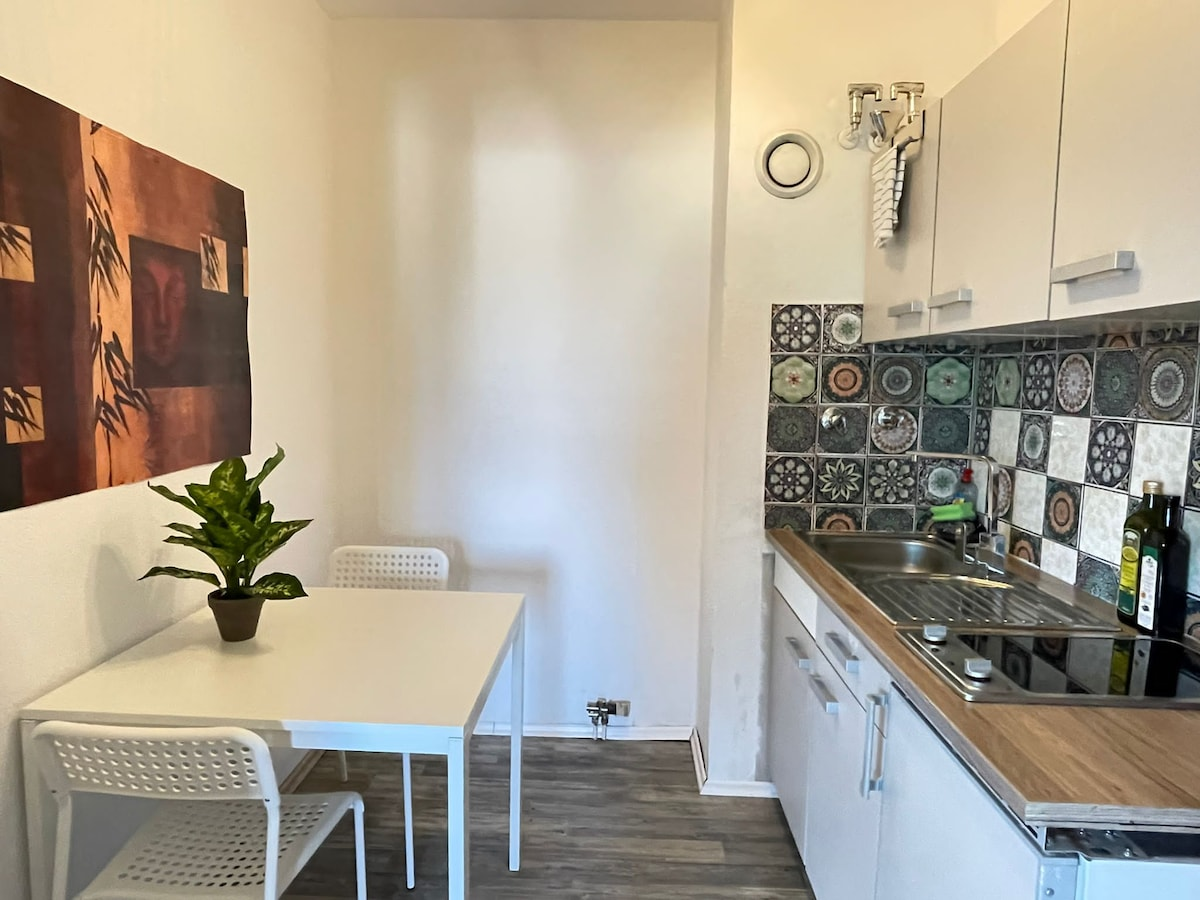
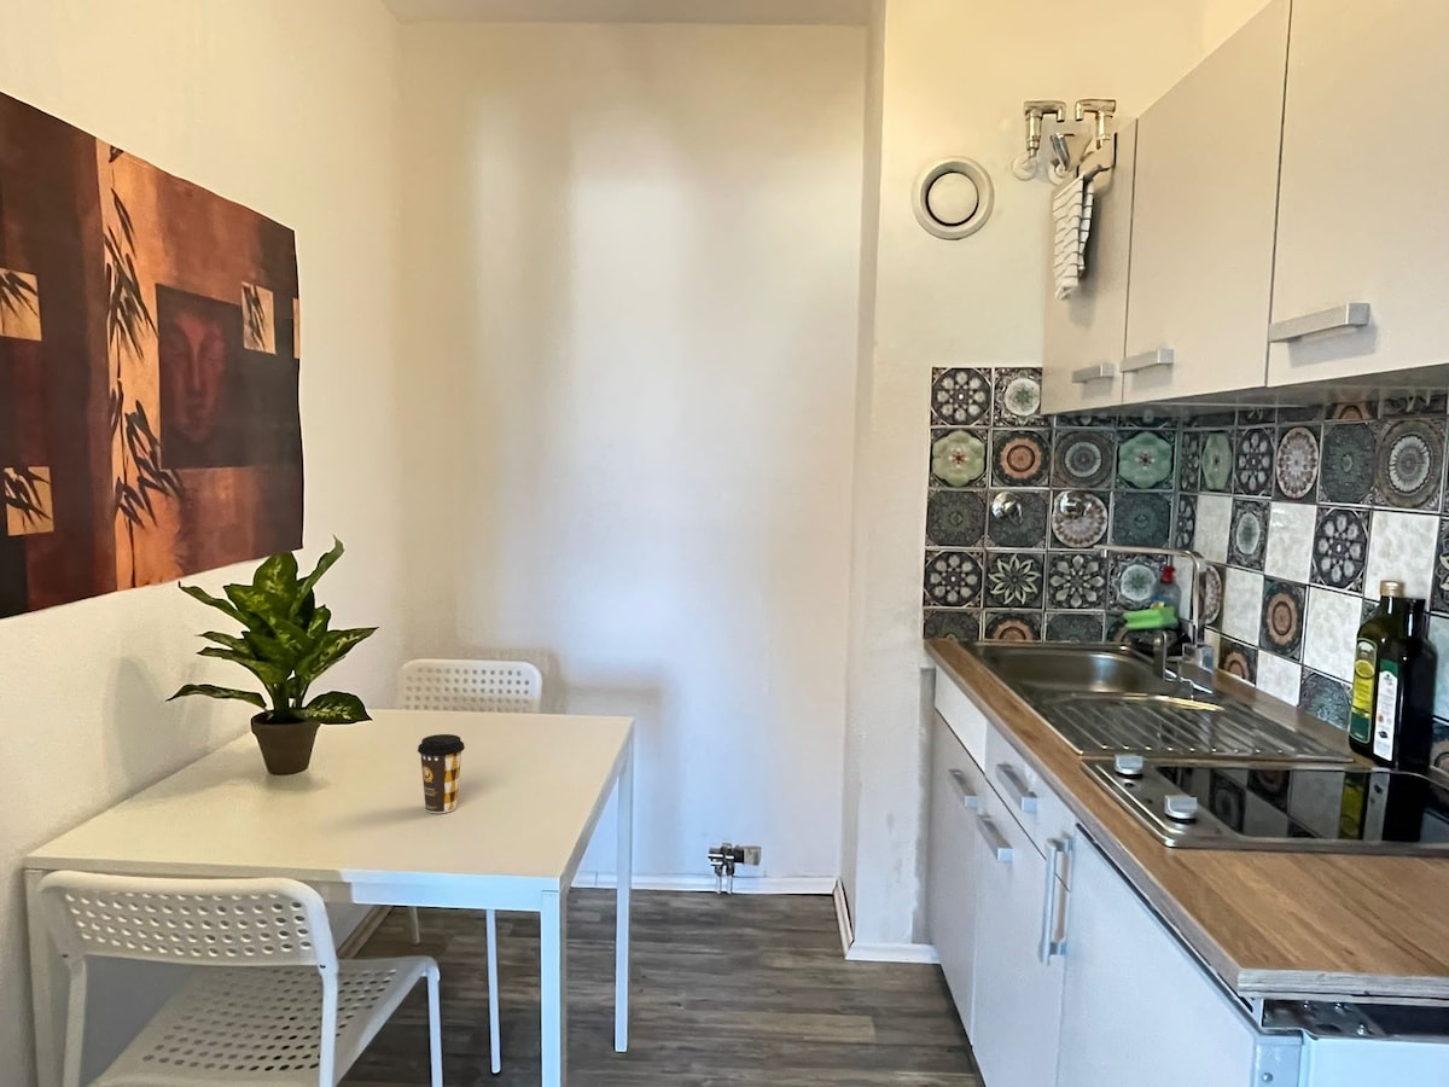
+ coffee cup (441, 773)
